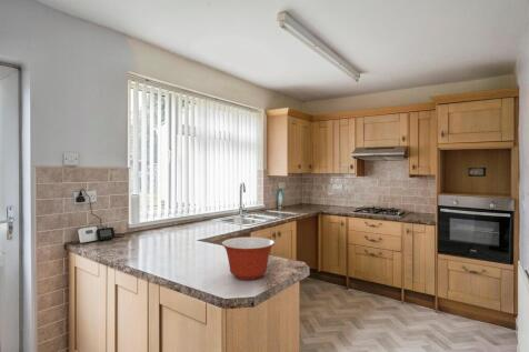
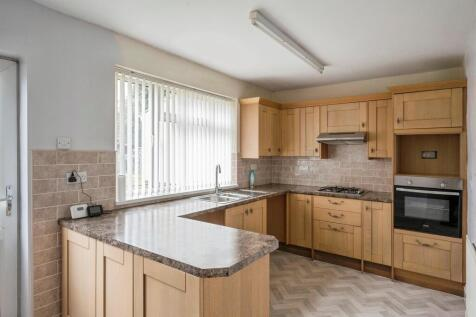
- mixing bowl (248, 259)
